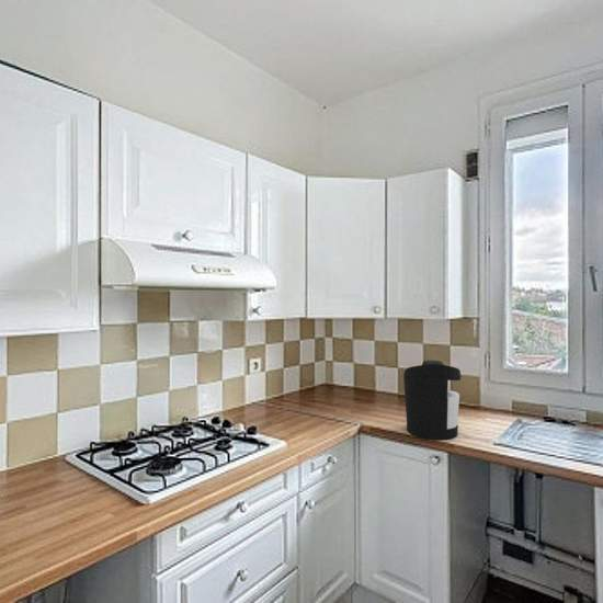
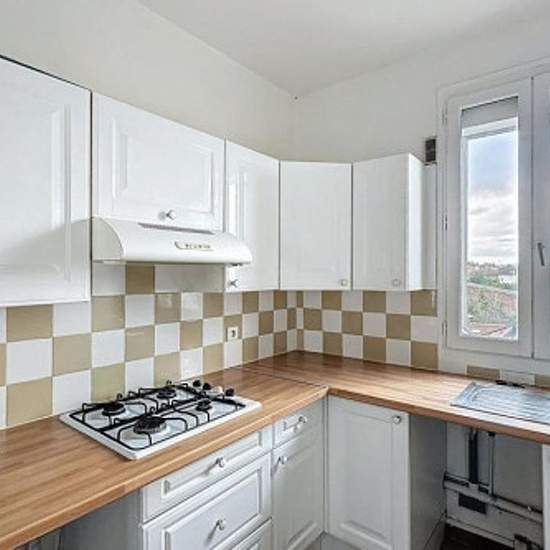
- coffee maker (431, 394)
